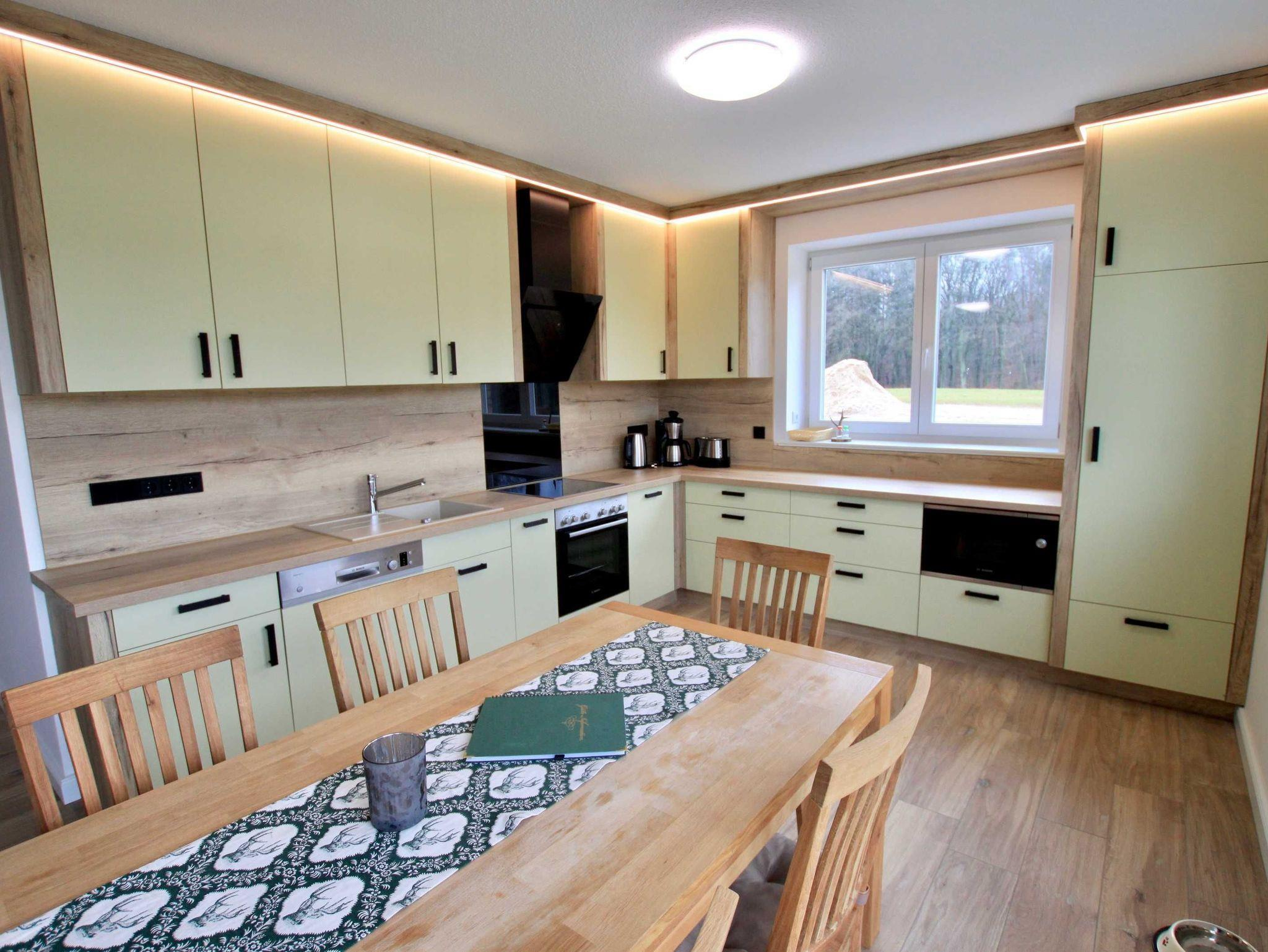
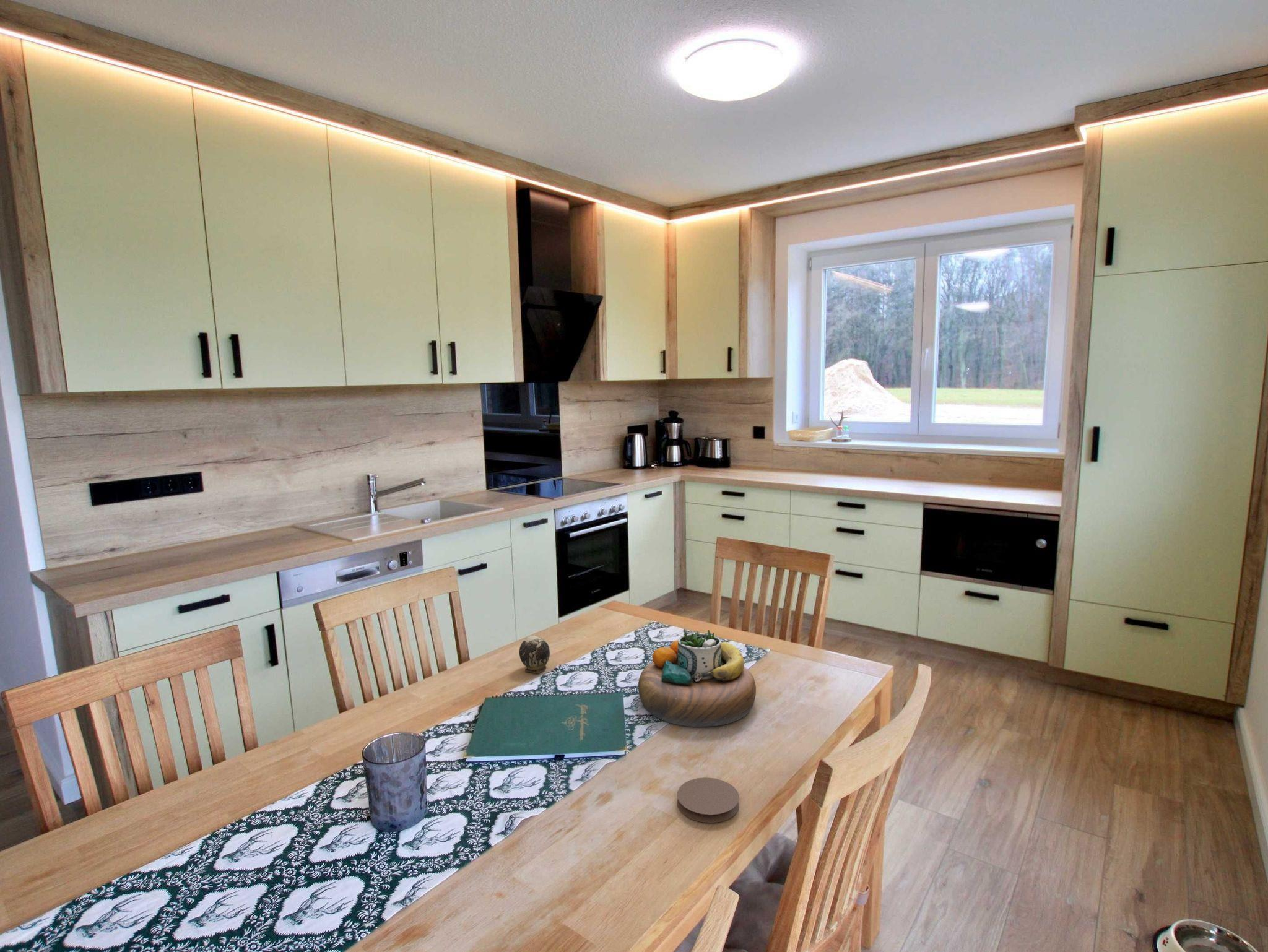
+ coaster (708, 799)
+ decorative bowl (697, 665)
+ decorative egg (534, 652)
